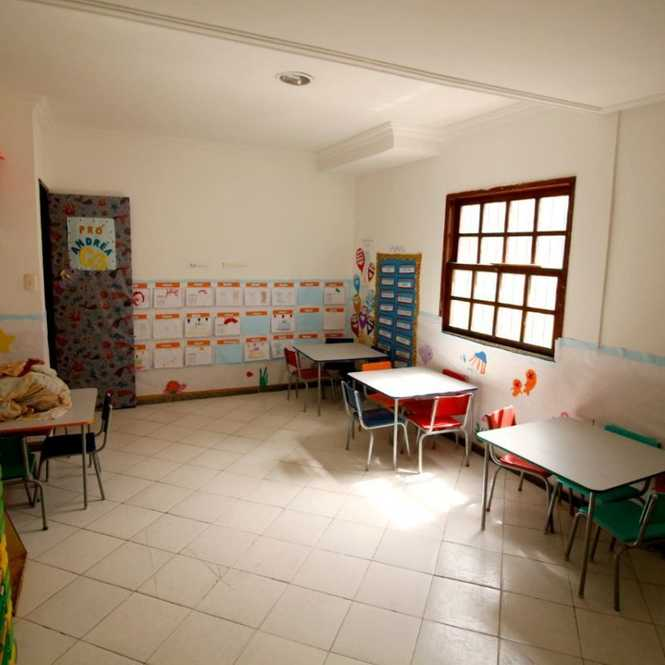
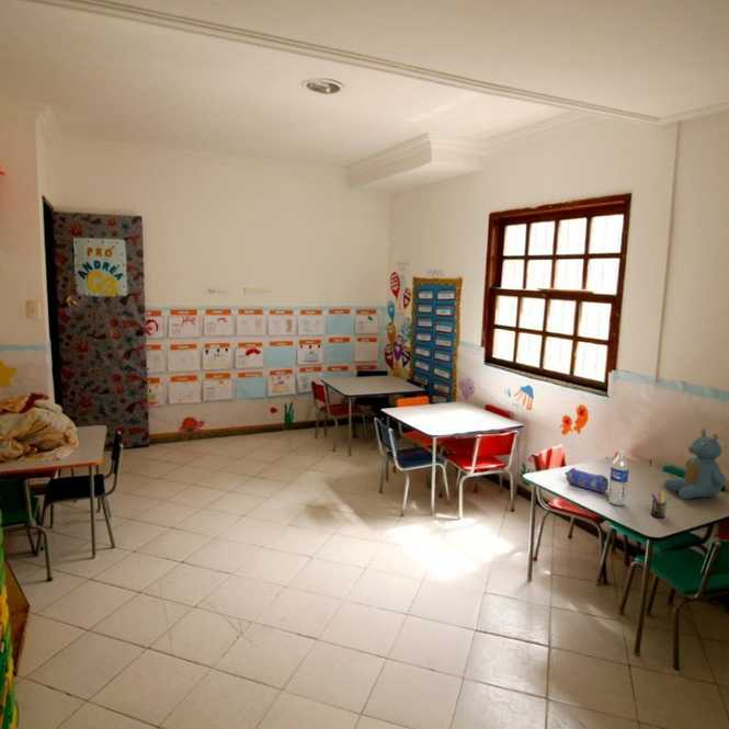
+ pen holder (660, 503)
+ water bottle (618, 477)
+ pencil case (586, 479)
+ teddy bear (695, 463)
